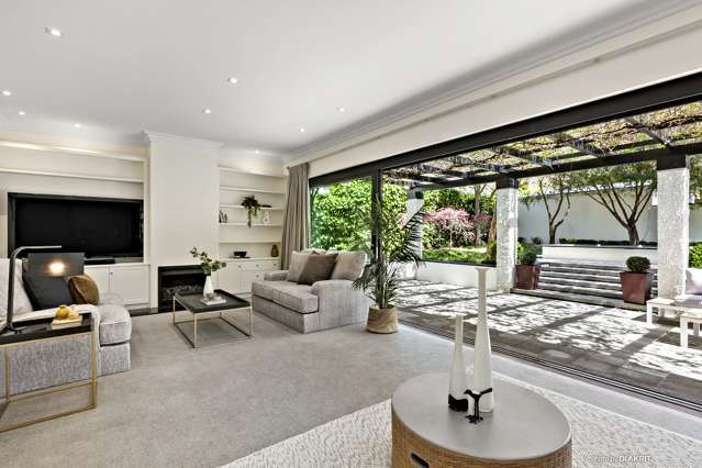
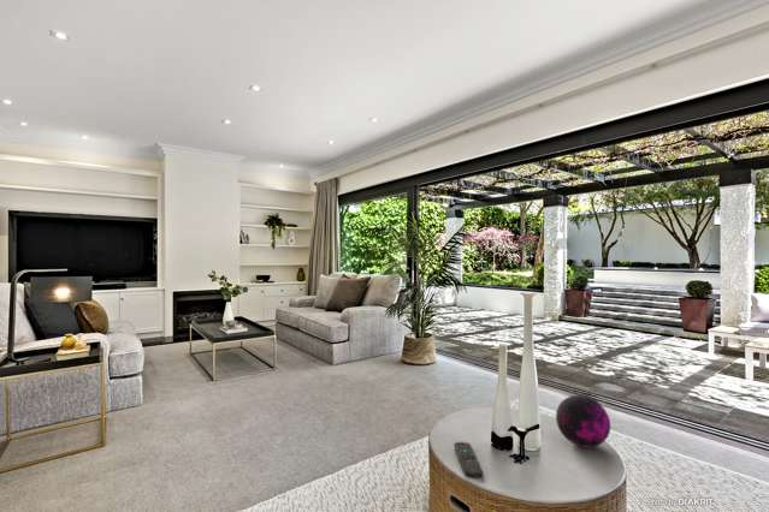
+ decorative orb (581, 421)
+ remote control (467, 458)
